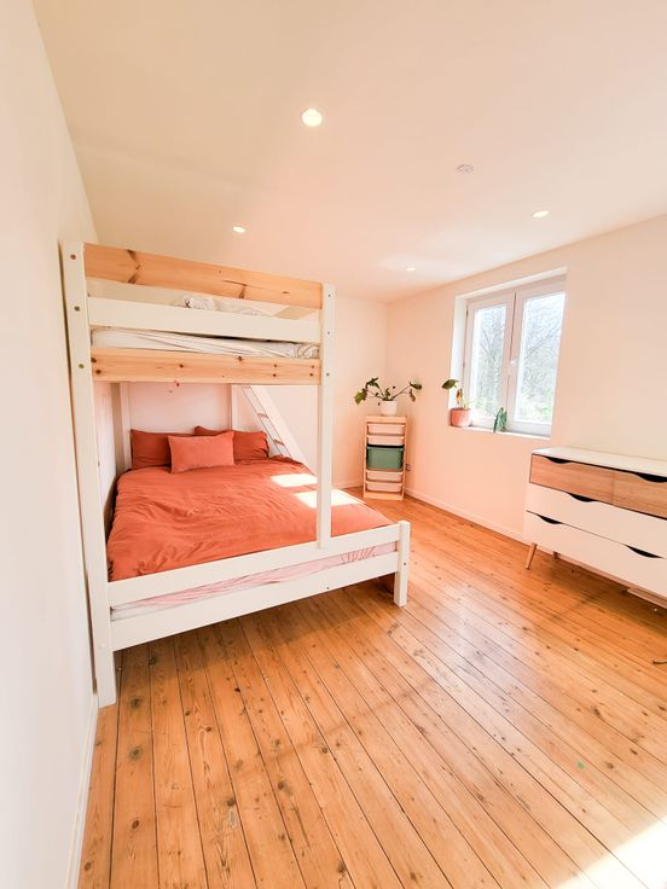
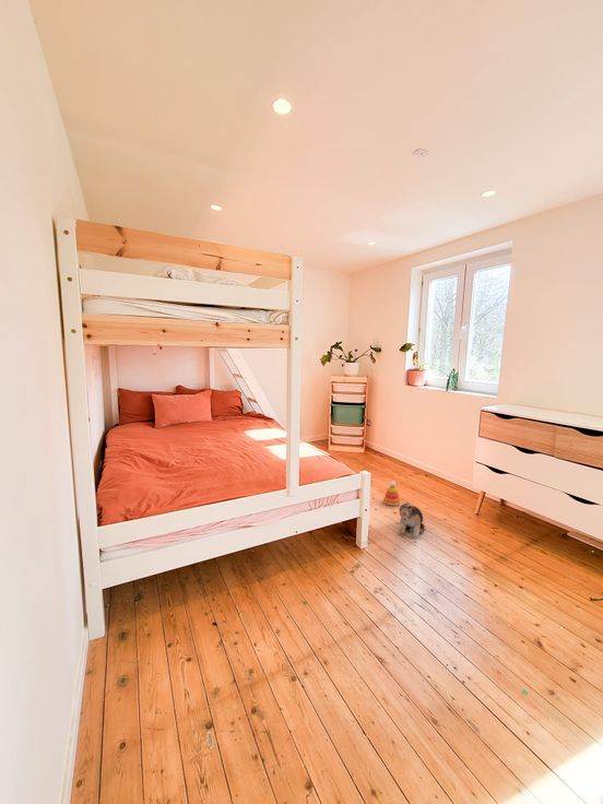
+ plush toy (413, 513)
+ stacking toy (392, 492)
